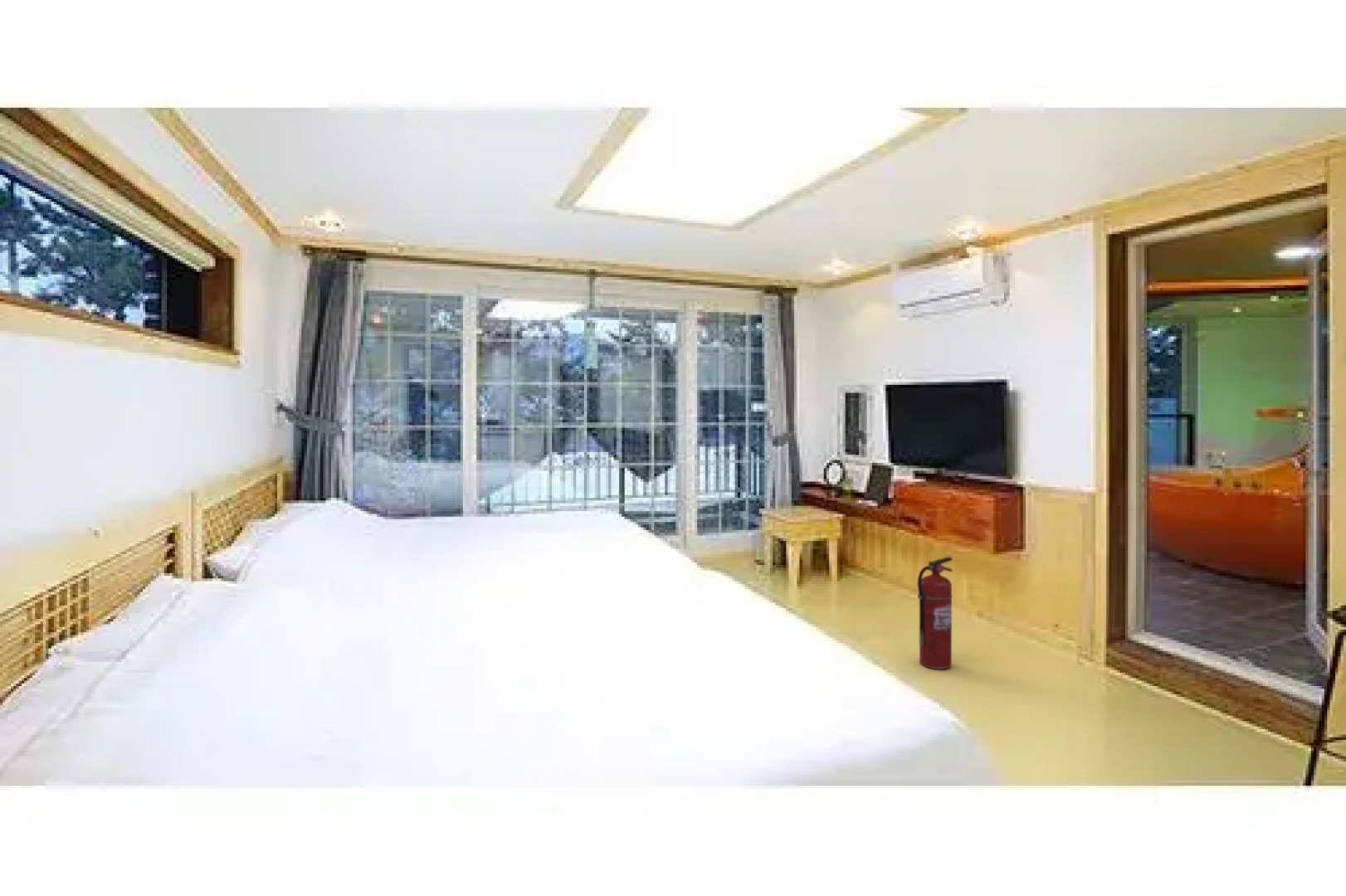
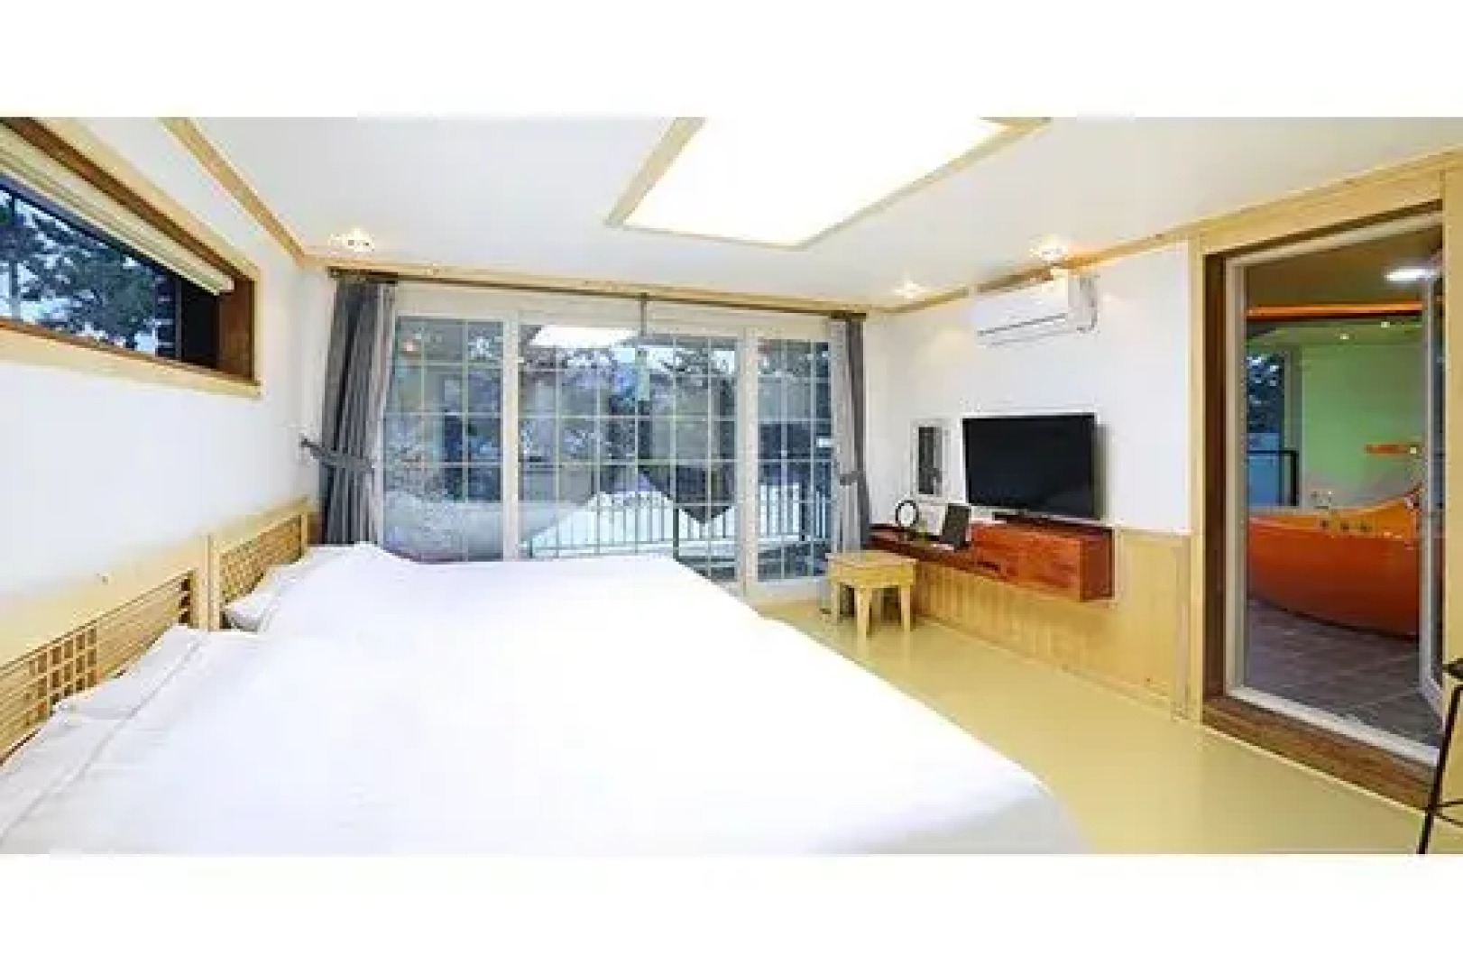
- fire extinguisher (934, 611)
